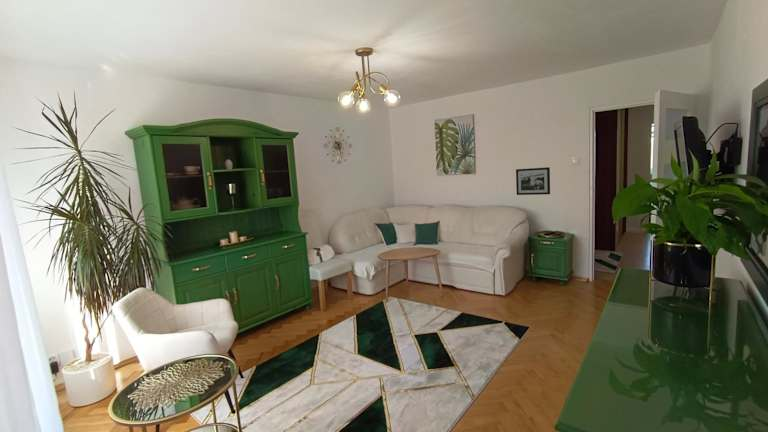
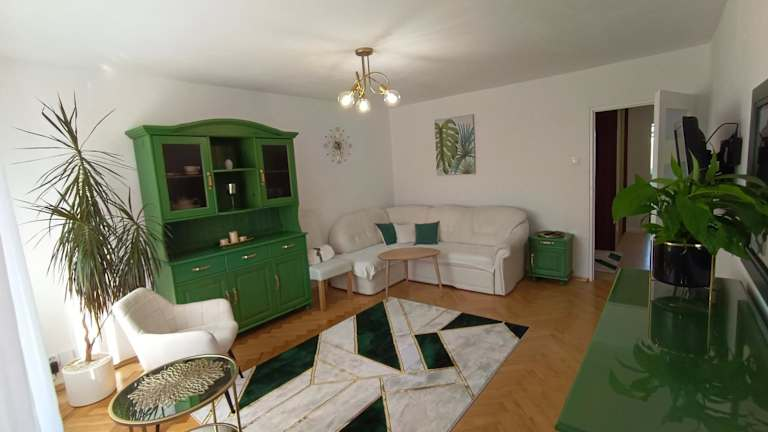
- picture frame (532, 181)
